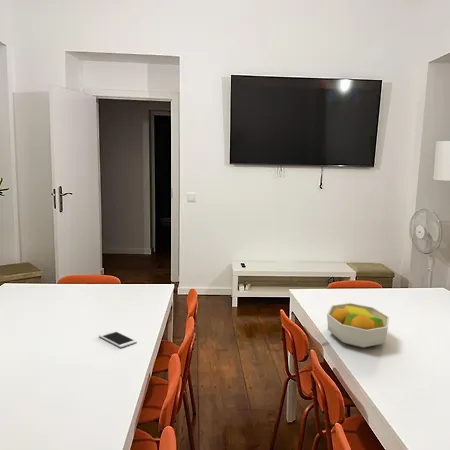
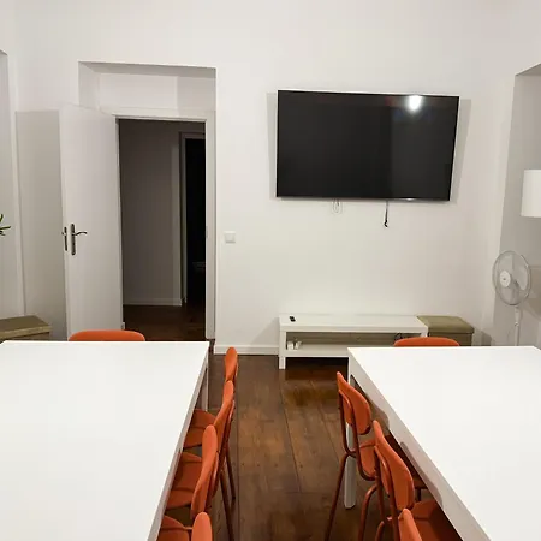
- fruit bowl (357, 321)
- cell phone (117, 338)
